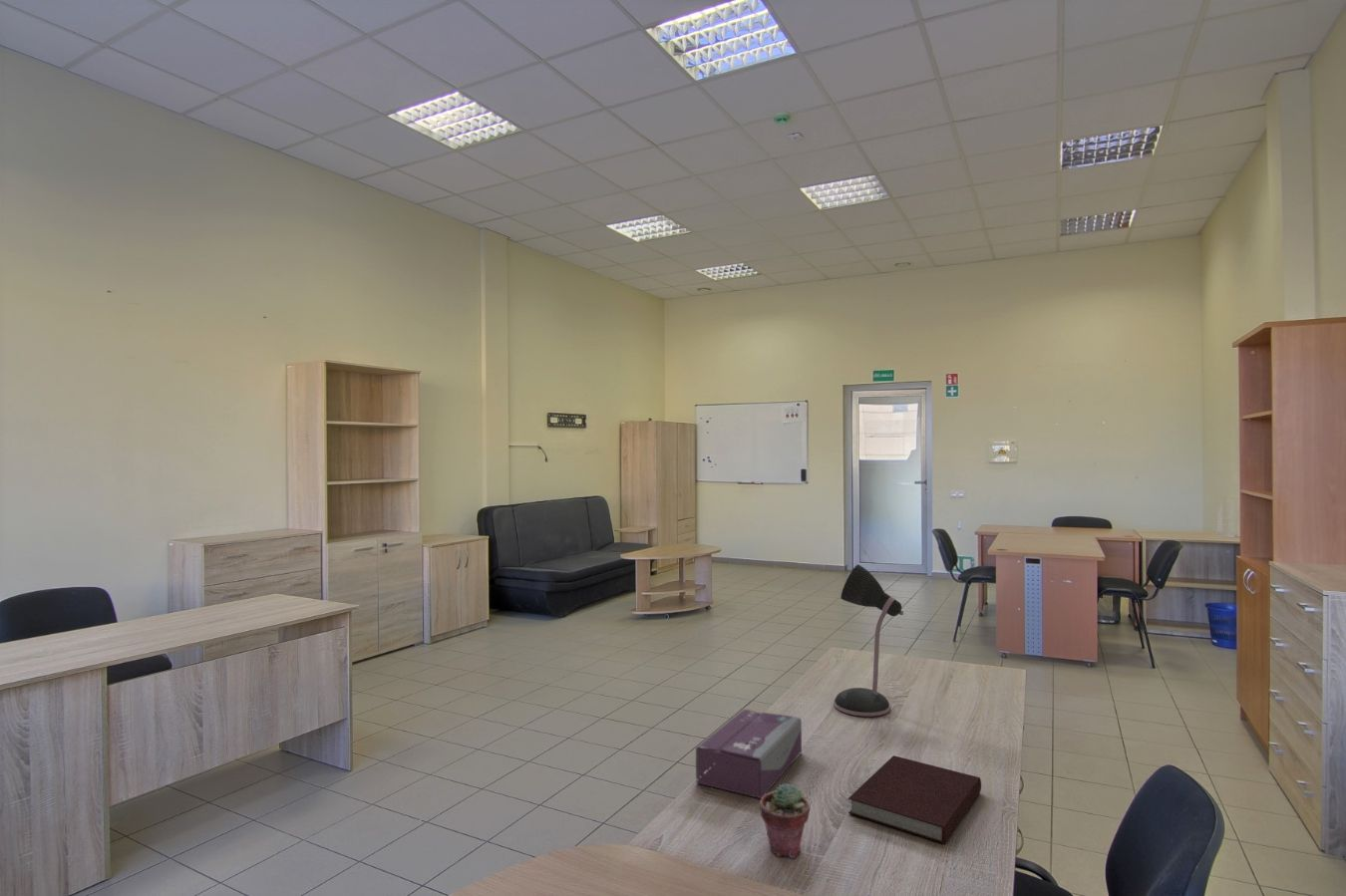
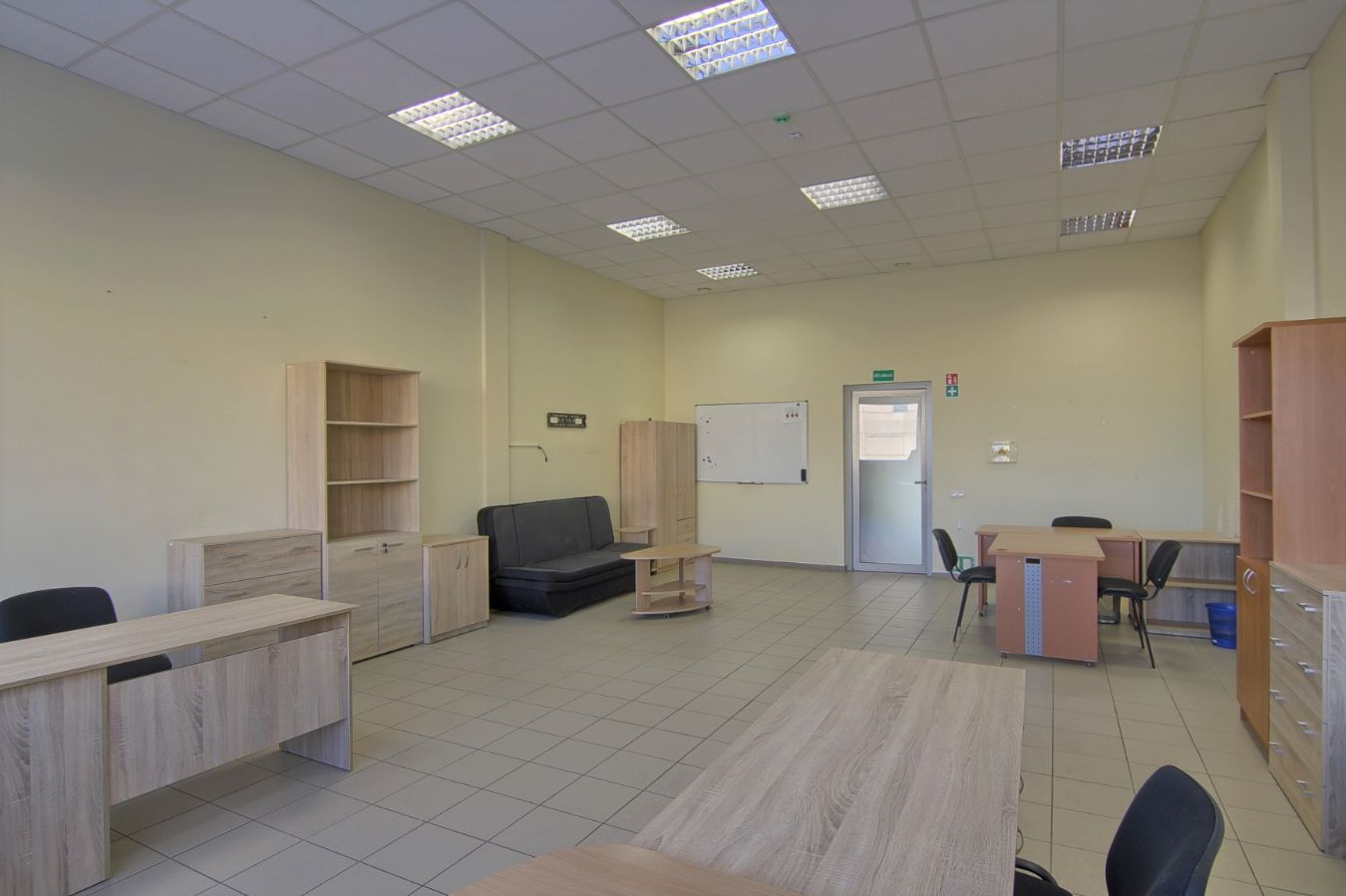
- notebook (916, 794)
- potted succulent (785, 815)
- desk lamp (874, 637)
- tissue box (751, 748)
